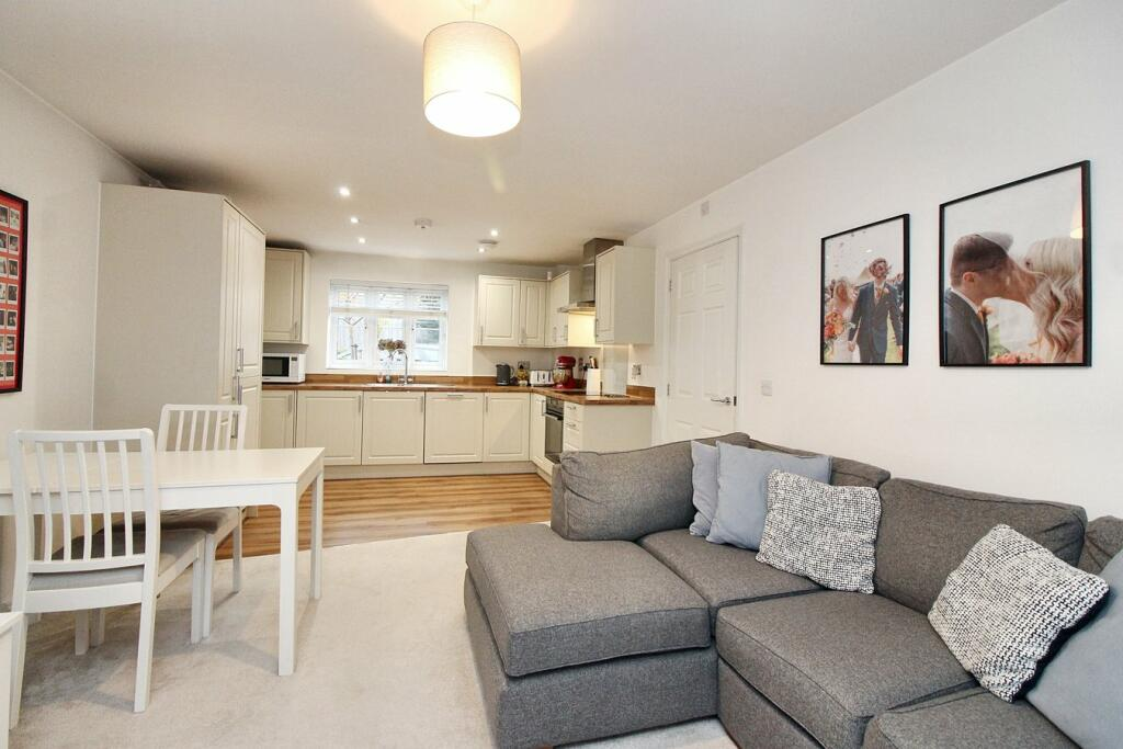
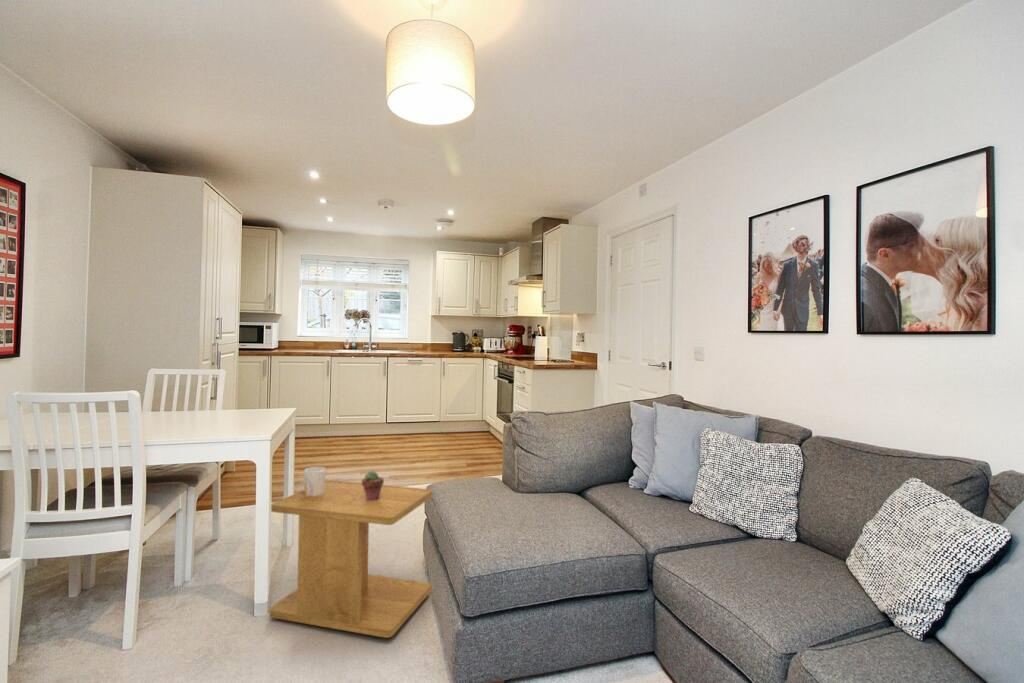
+ side table (355, 551)
+ potted succulent (372, 483)
+ mug (311, 479)
